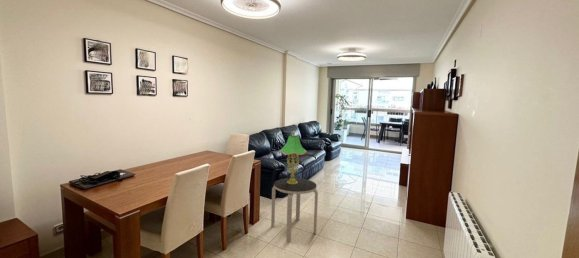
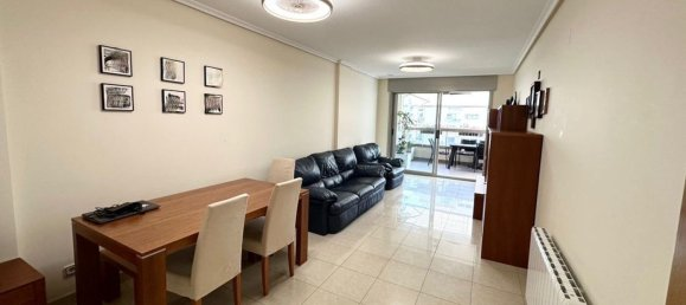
- side table (296, 207)
- table lamp (293, 157)
